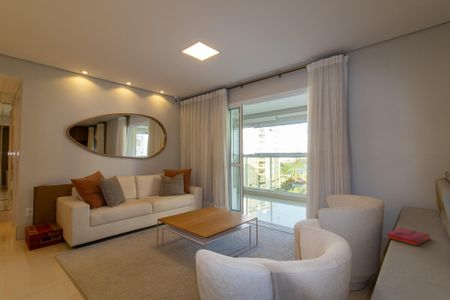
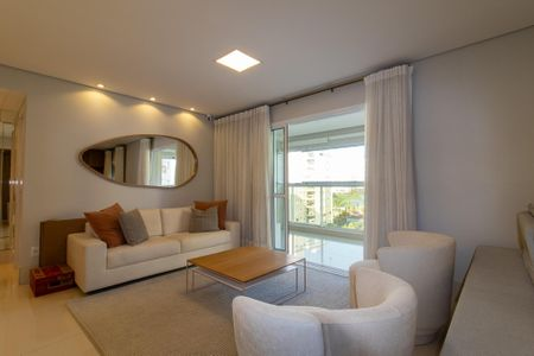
- hardback book (408, 236)
